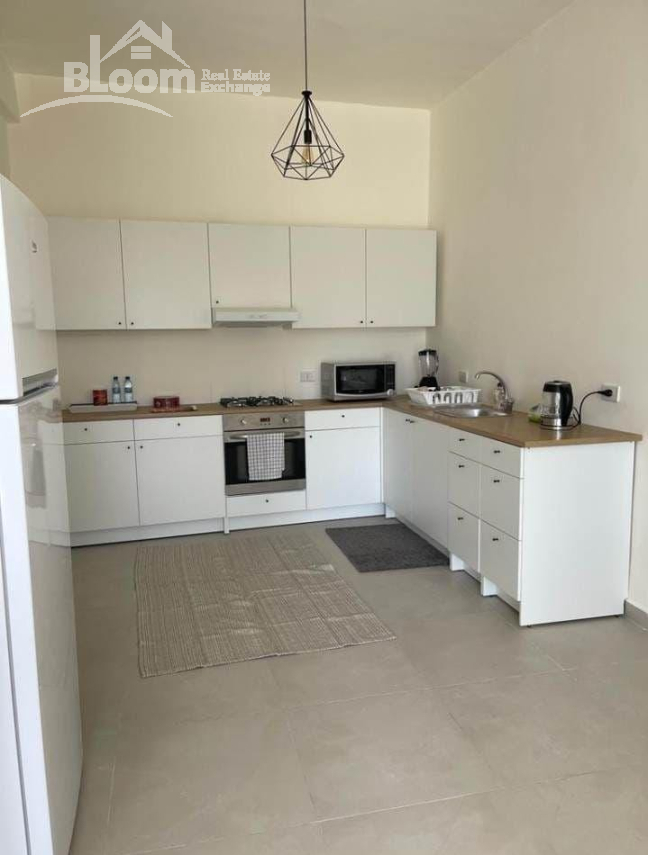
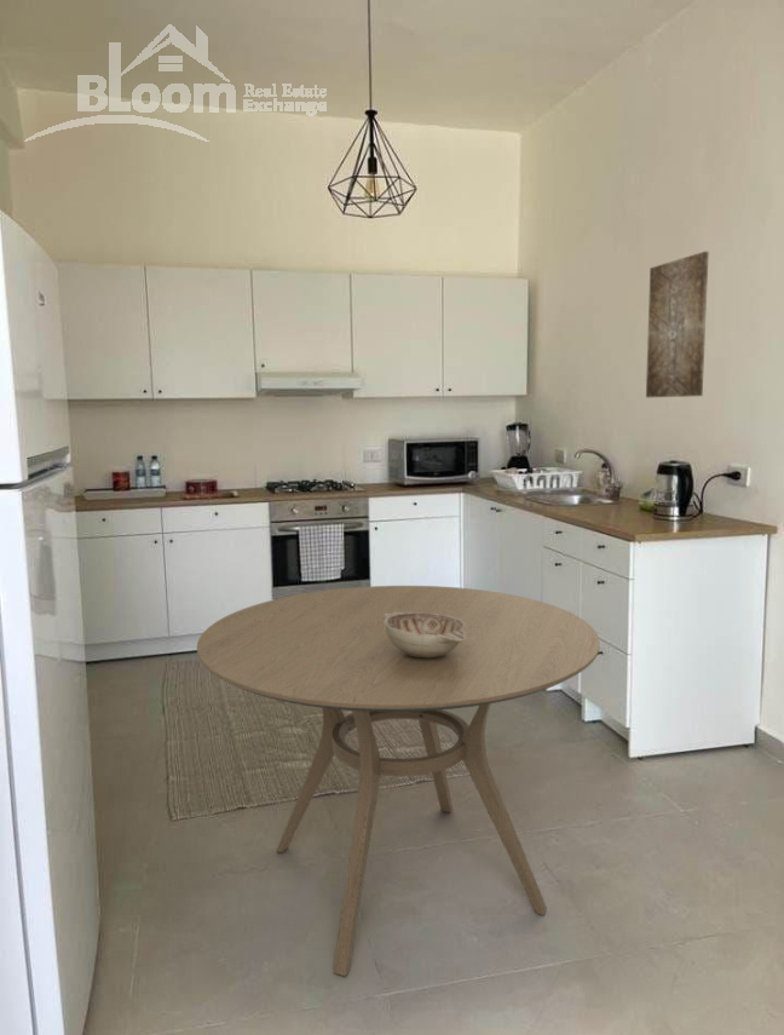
+ wall art (675, 329)
+ decorative bowl (425, 636)
+ dining table (399, 759)
